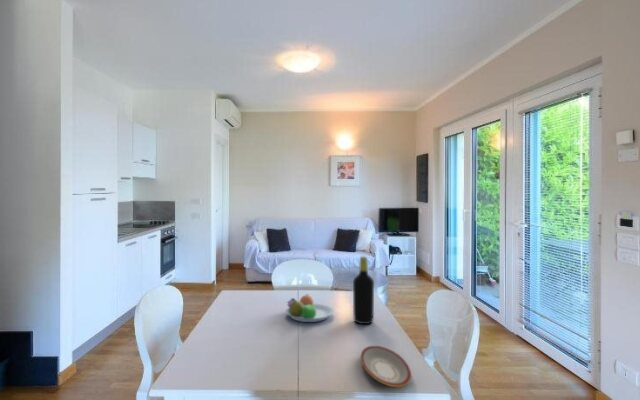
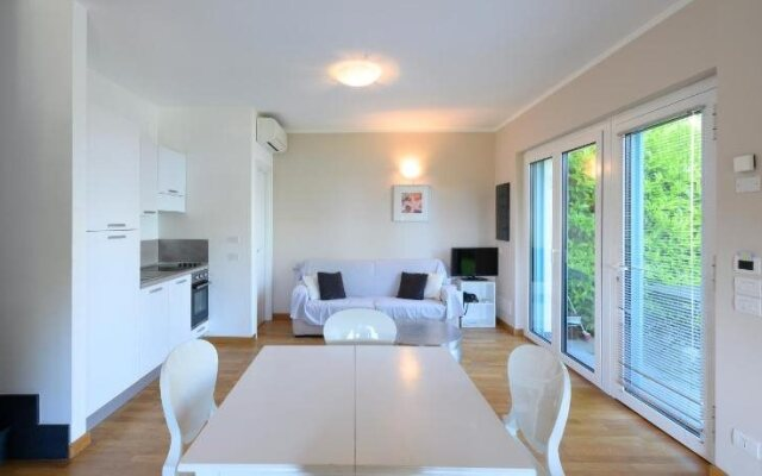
- bottle (363, 289)
- plate (384, 366)
- fruit bowl (308, 306)
